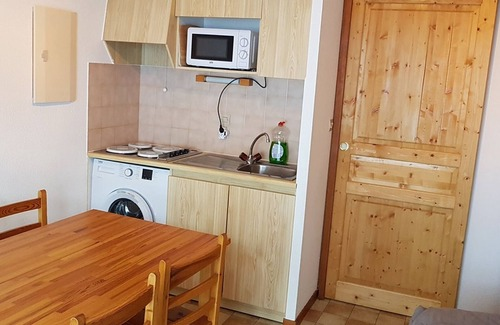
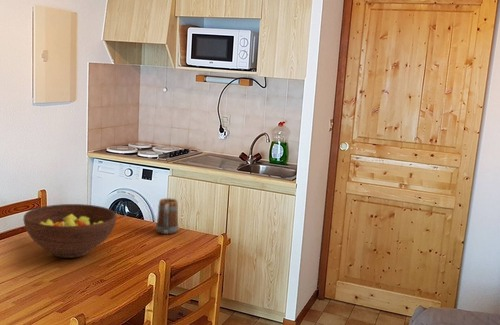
+ fruit bowl (70, 234)
+ mug (167, 217)
